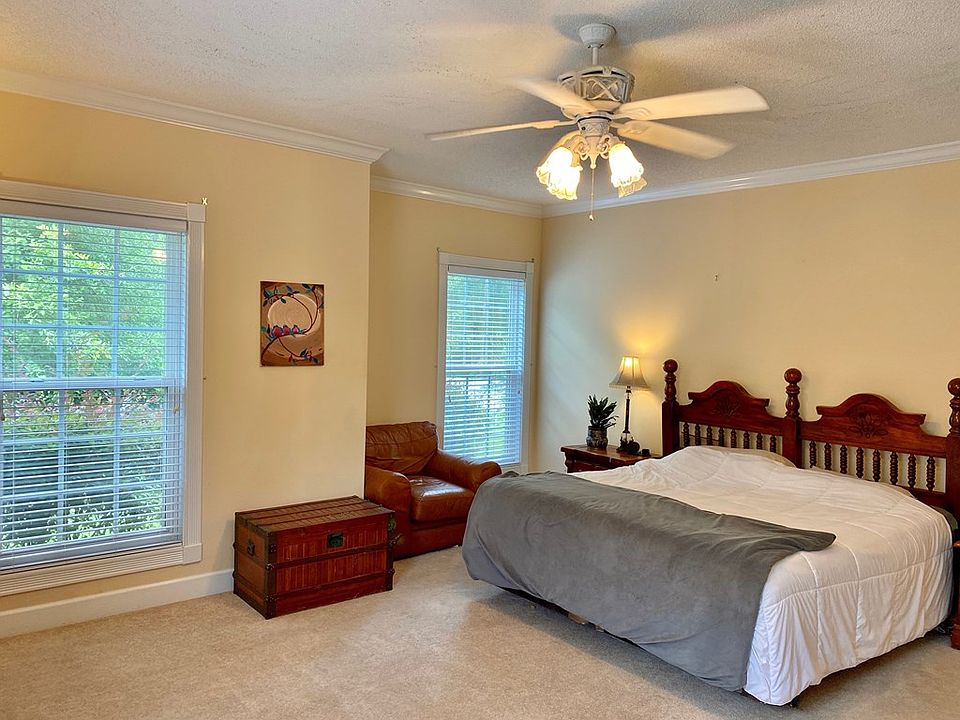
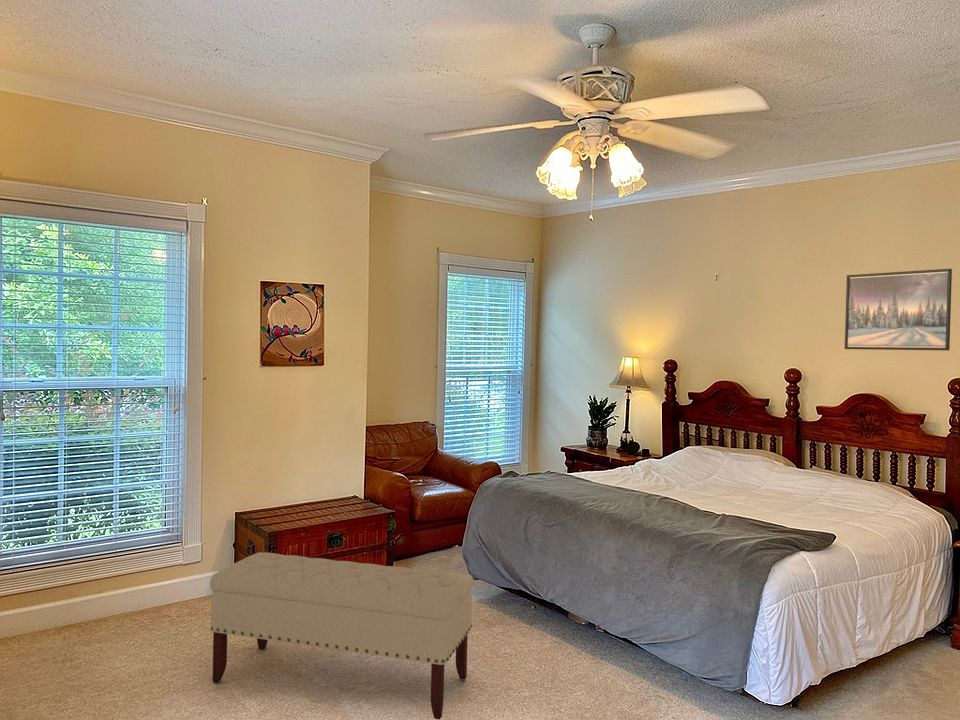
+ bench (342, 626)
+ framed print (895, 311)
